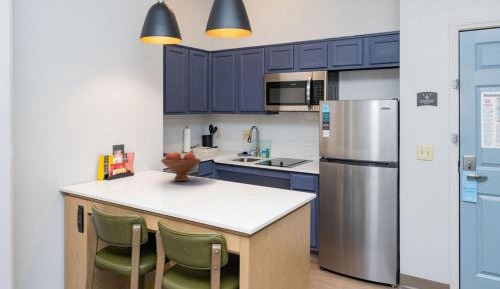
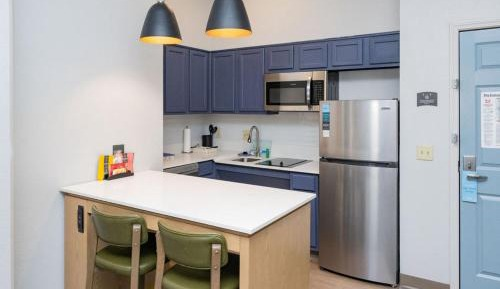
- fruit bowl (181, 165)
